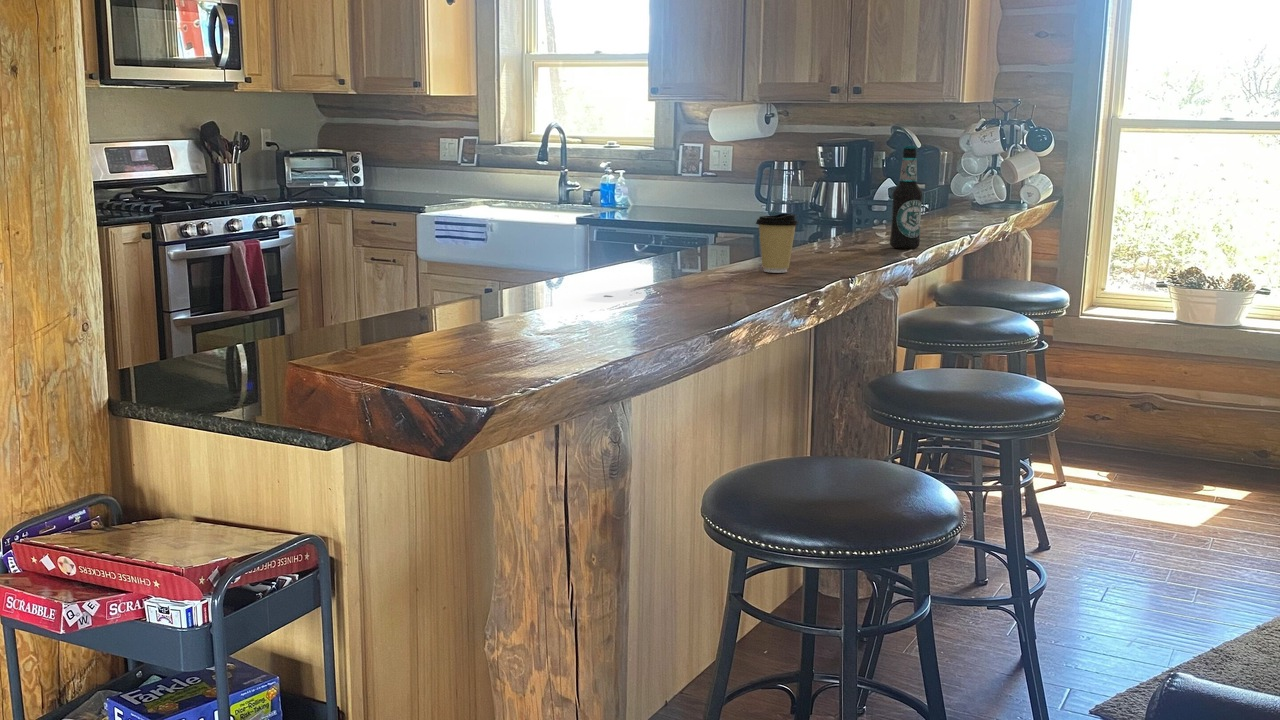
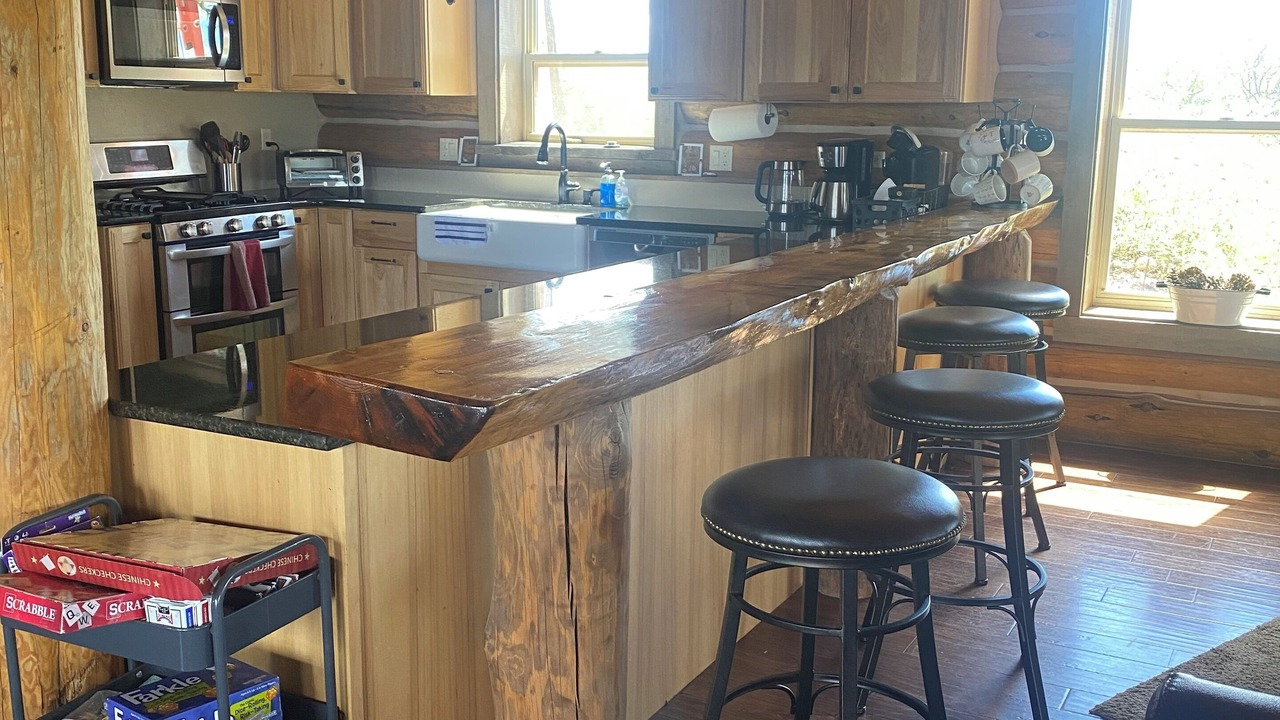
- bottle (907, 197)
- coffee cup (776, 243)
